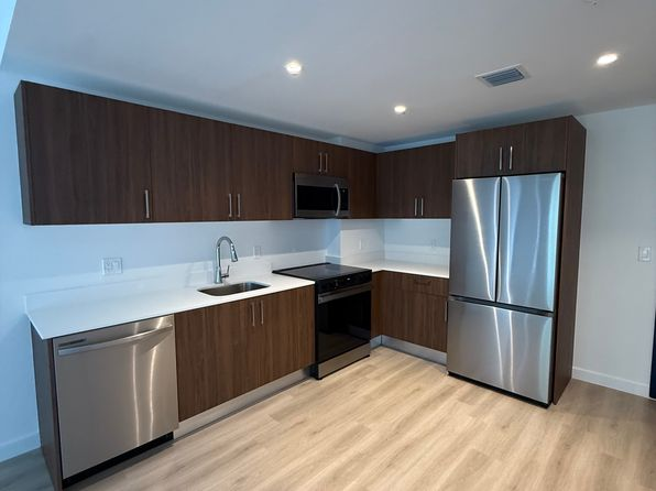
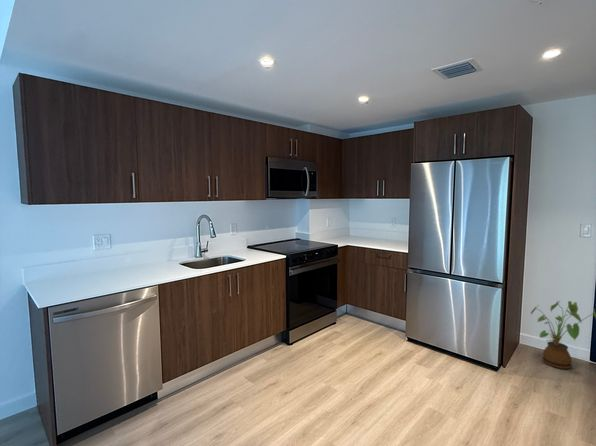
+ house plant (562, 335)
